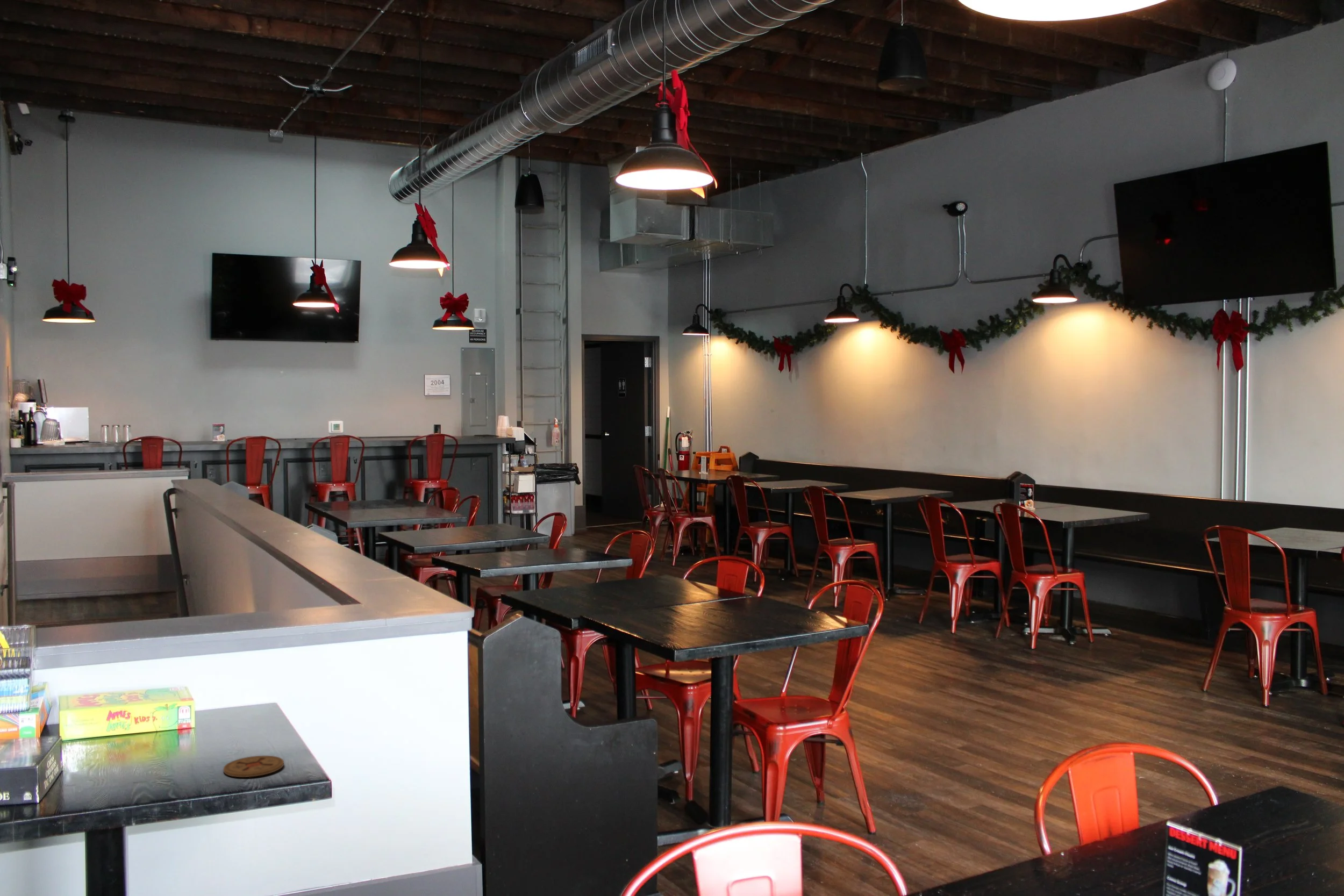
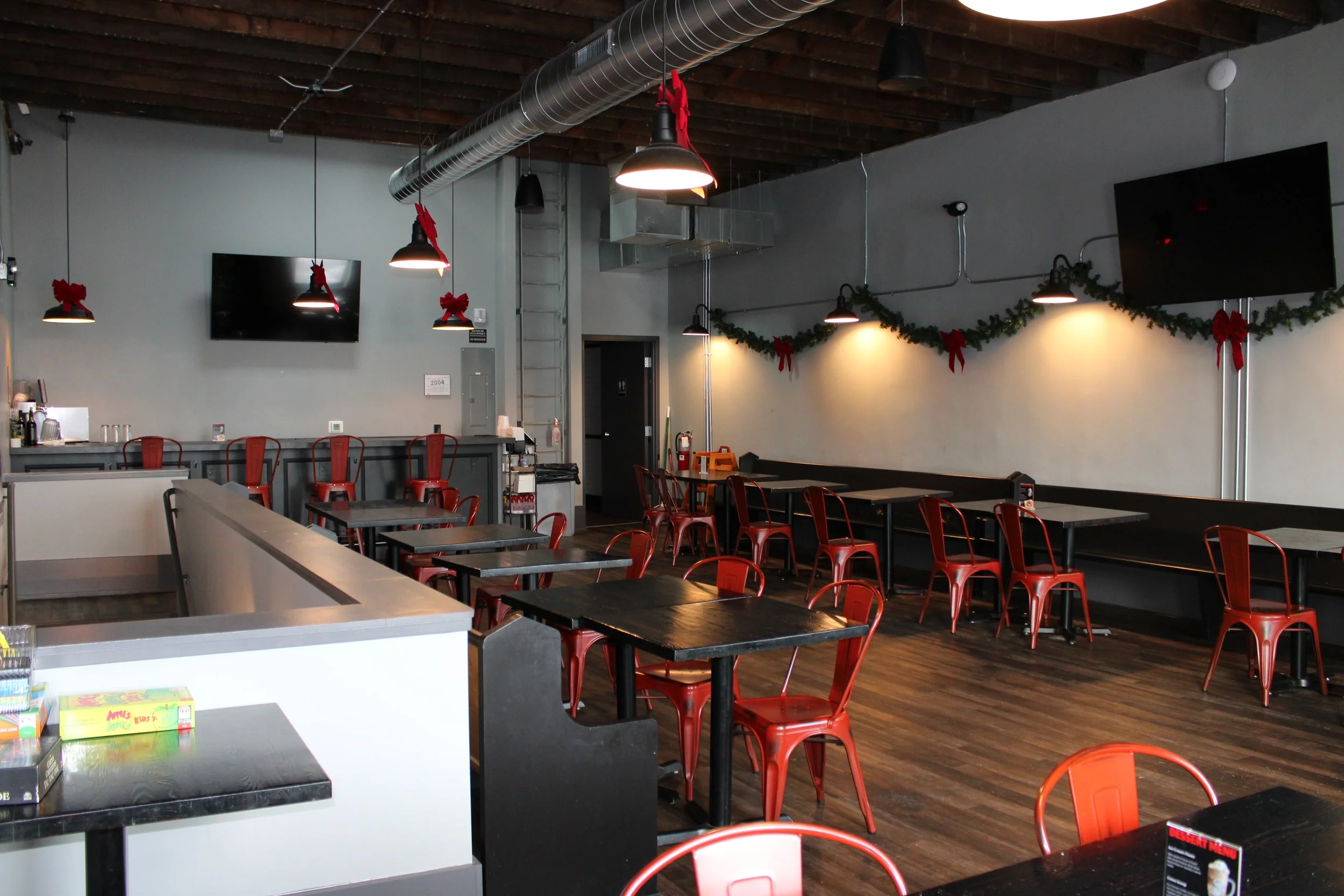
- coaster (254, 766)
